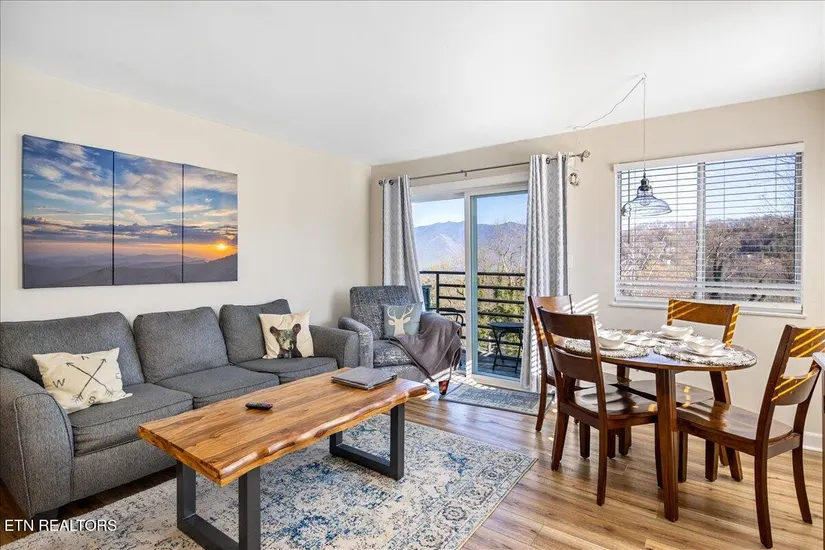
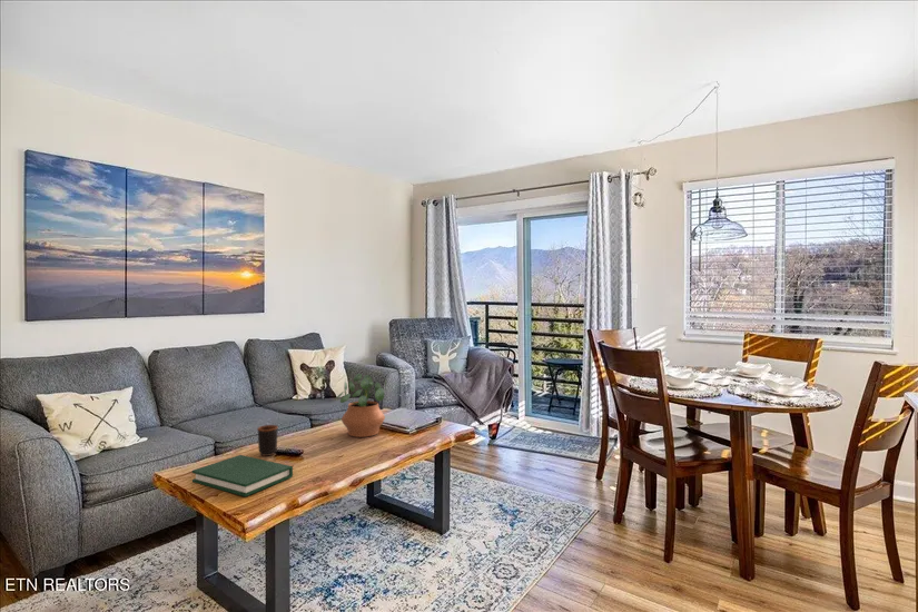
+ hardback book (243, 473)
+ potted plant (359, 405)
+ mug (268, 438)
